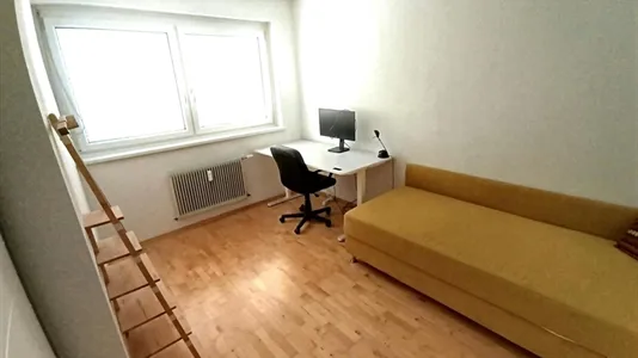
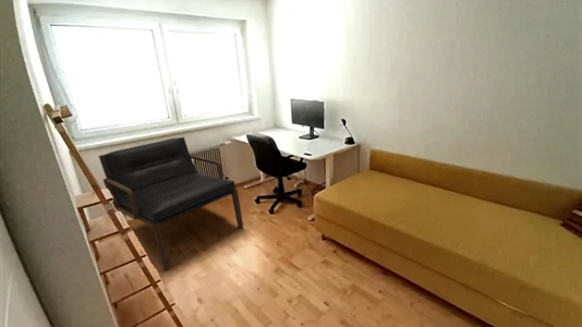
+ bench (172, 191)
